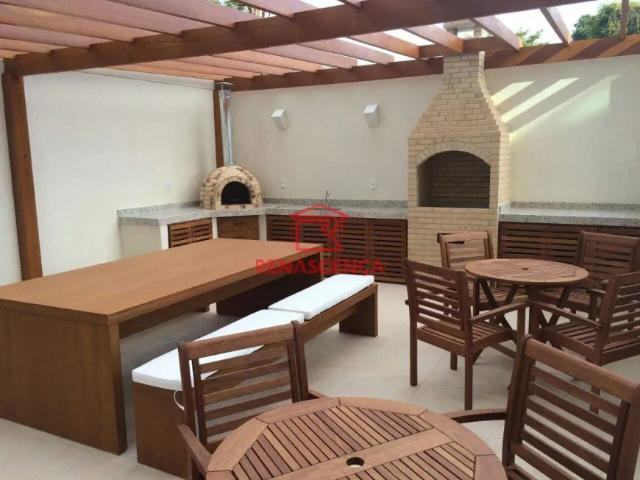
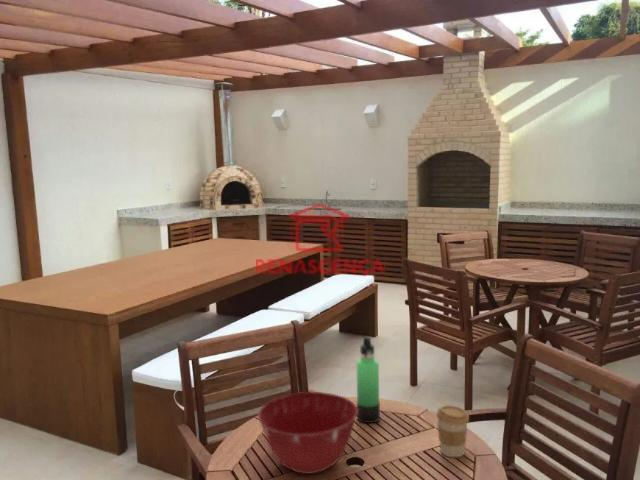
+ coffee cup (452, 430)
+ thermos bottle (367, 377)
+ mixing bowl (308, 435)
